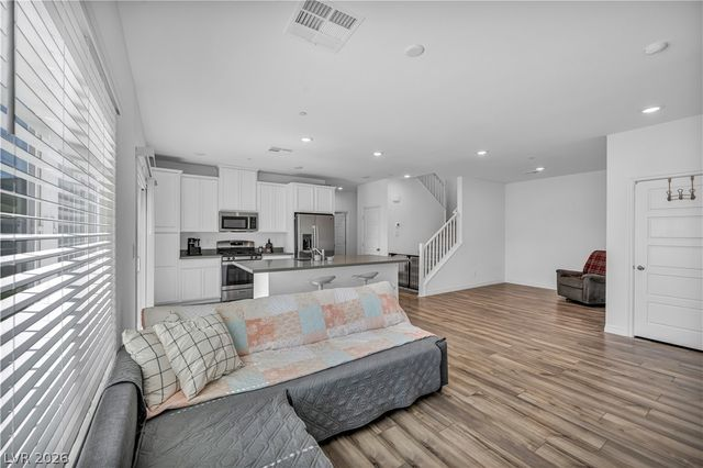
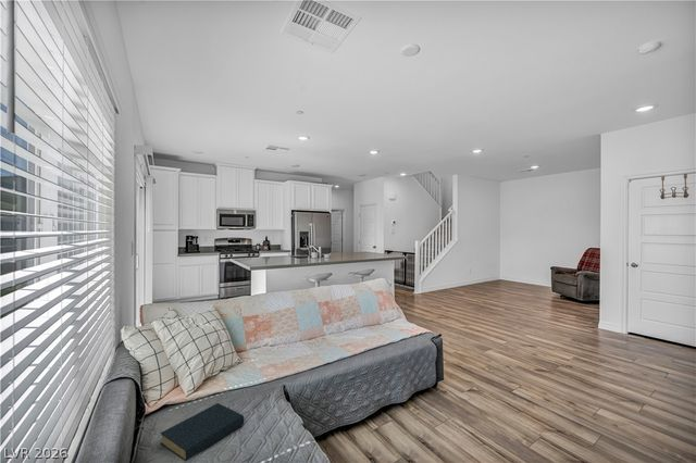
+ hardback book (203, 428)
